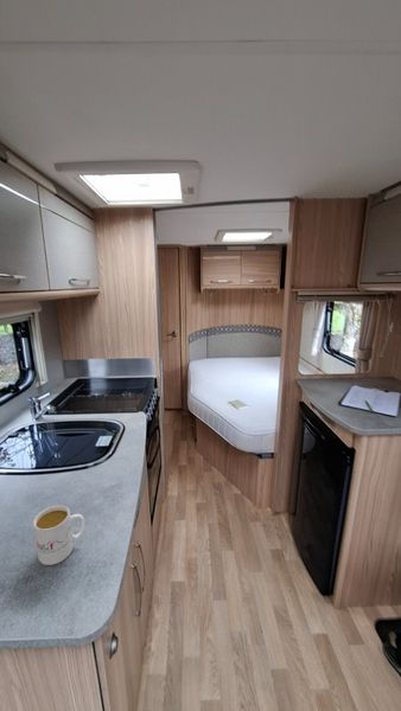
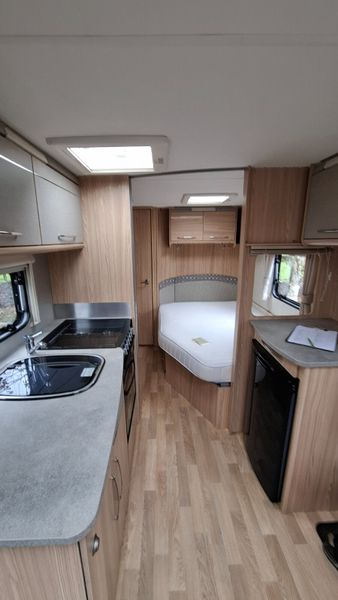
- mug (61, 531)
